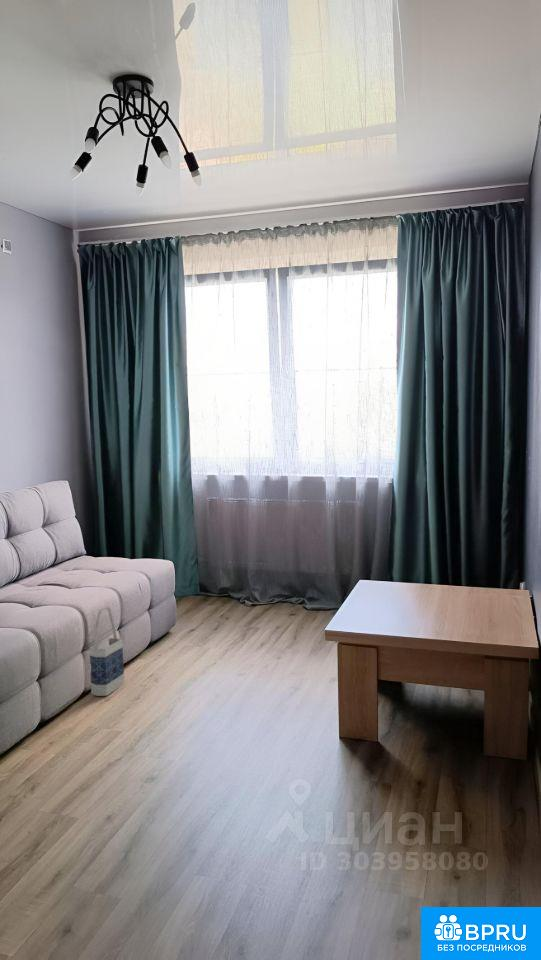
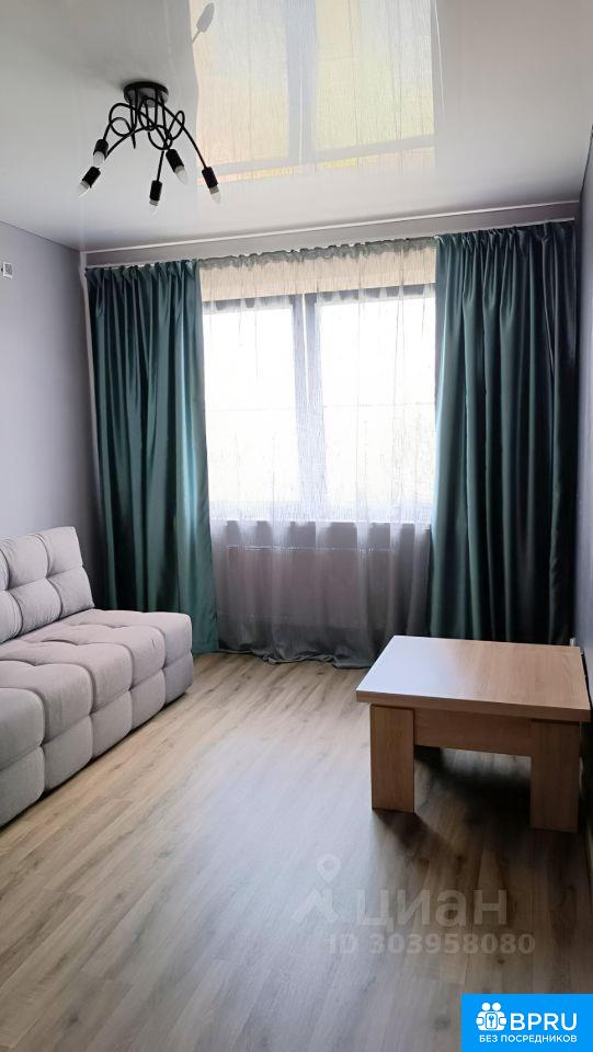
- bag (106, 648)
